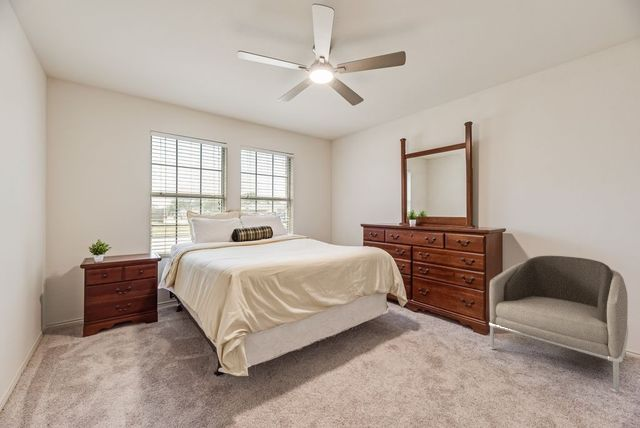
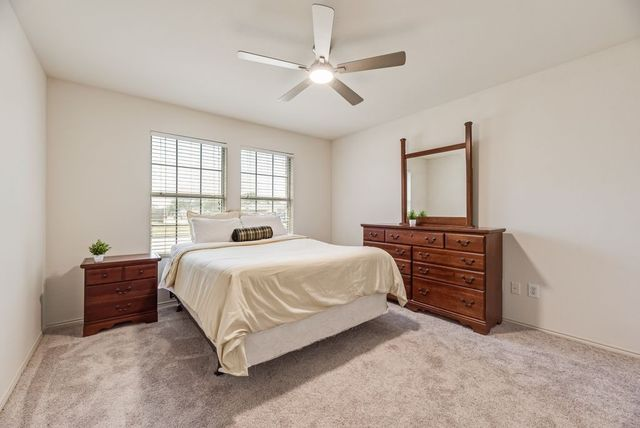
- armchair (557, 306)
